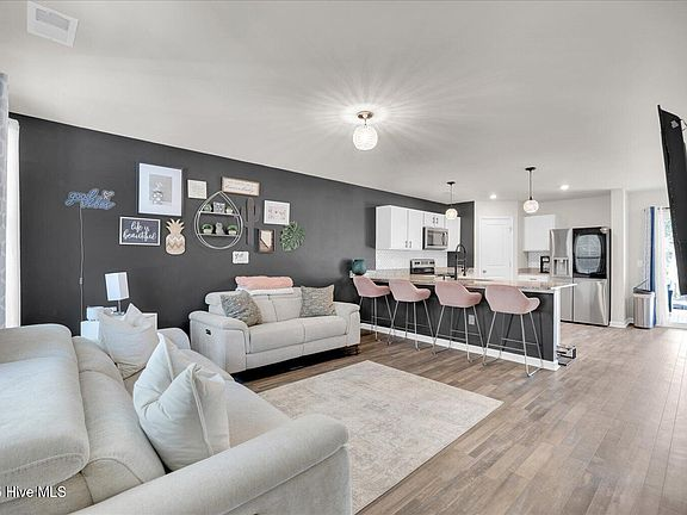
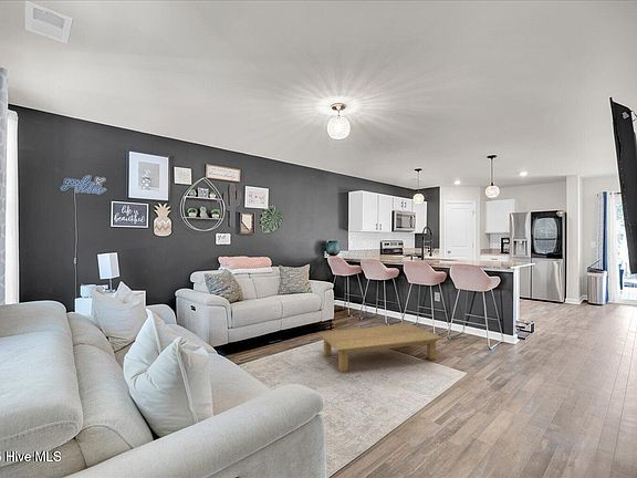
+ coffee table (378, 345)
